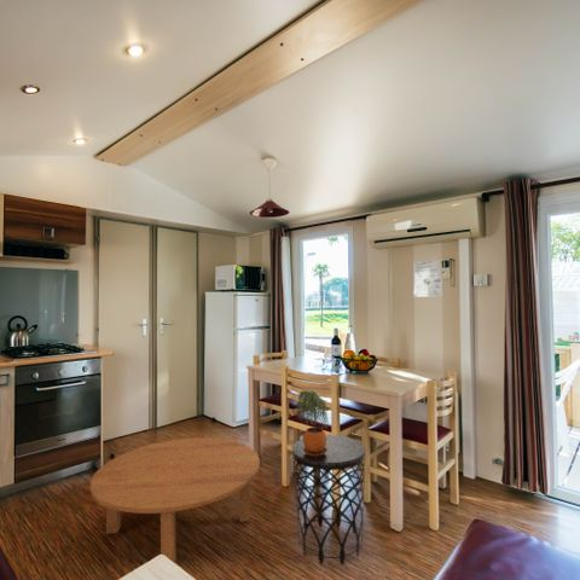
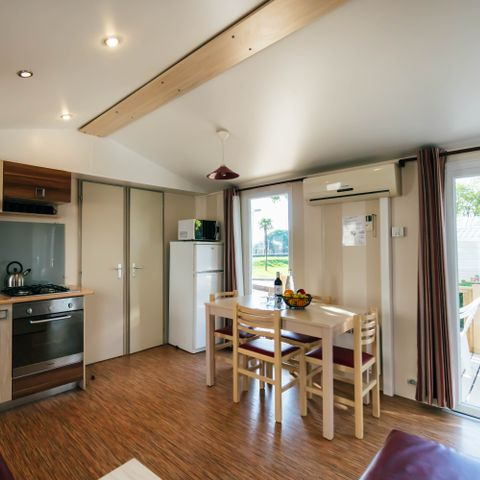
- coffee table (180, 494)
- side table (329, 494)
- potted plant (312, 422)
